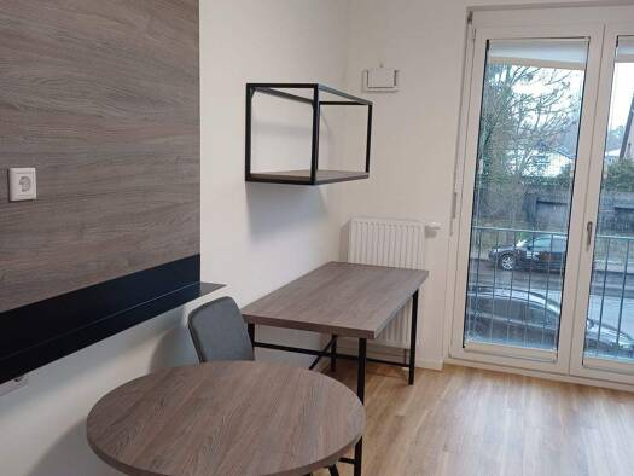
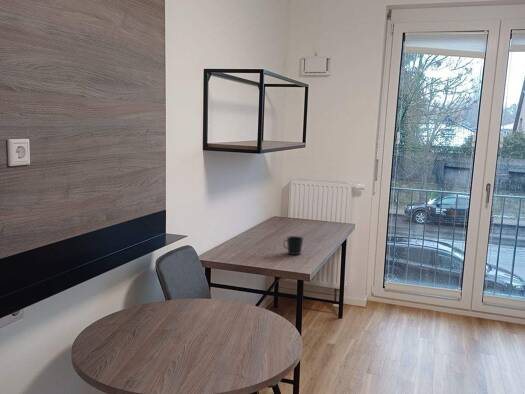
+ cup (292, 245)
